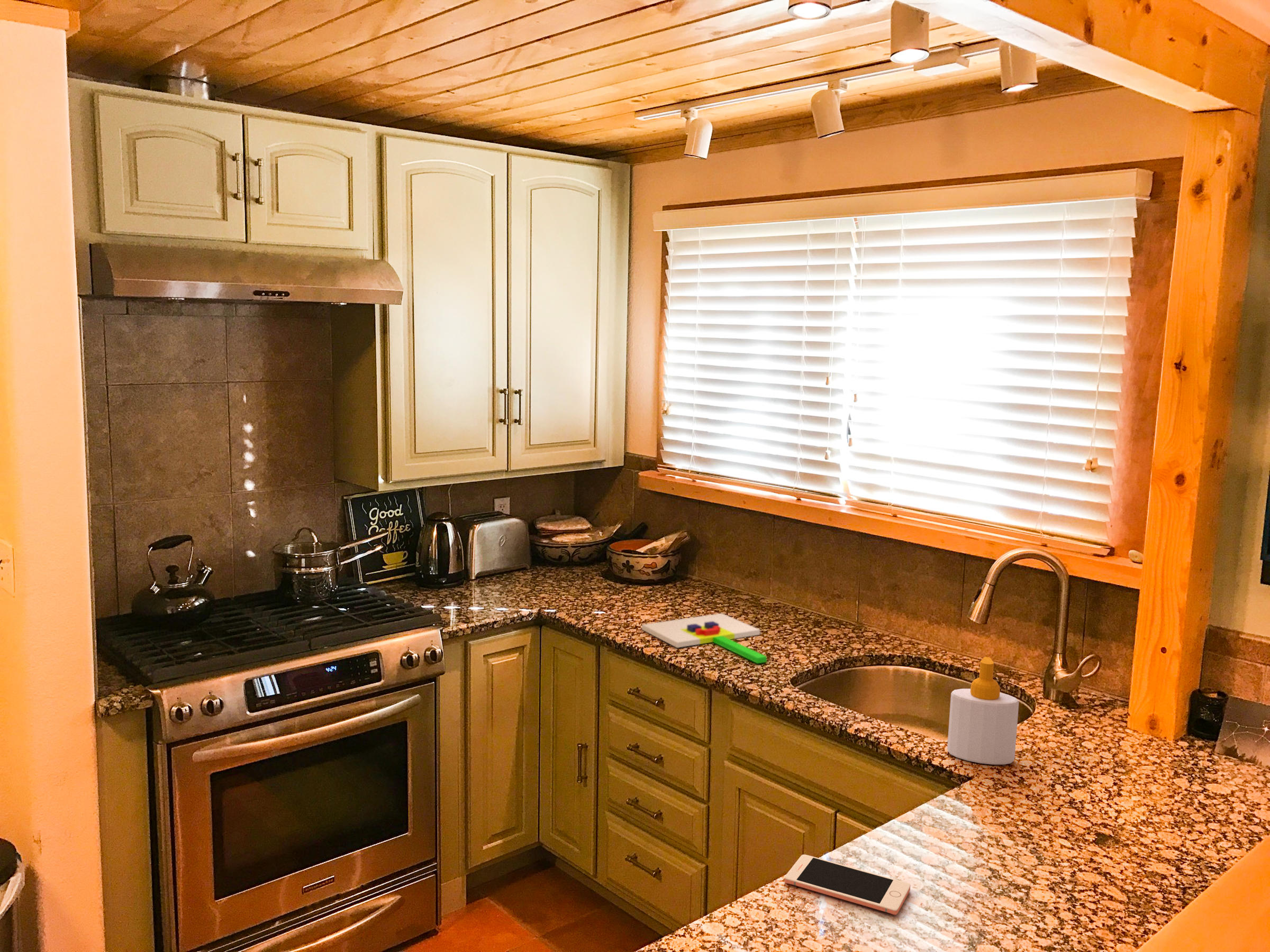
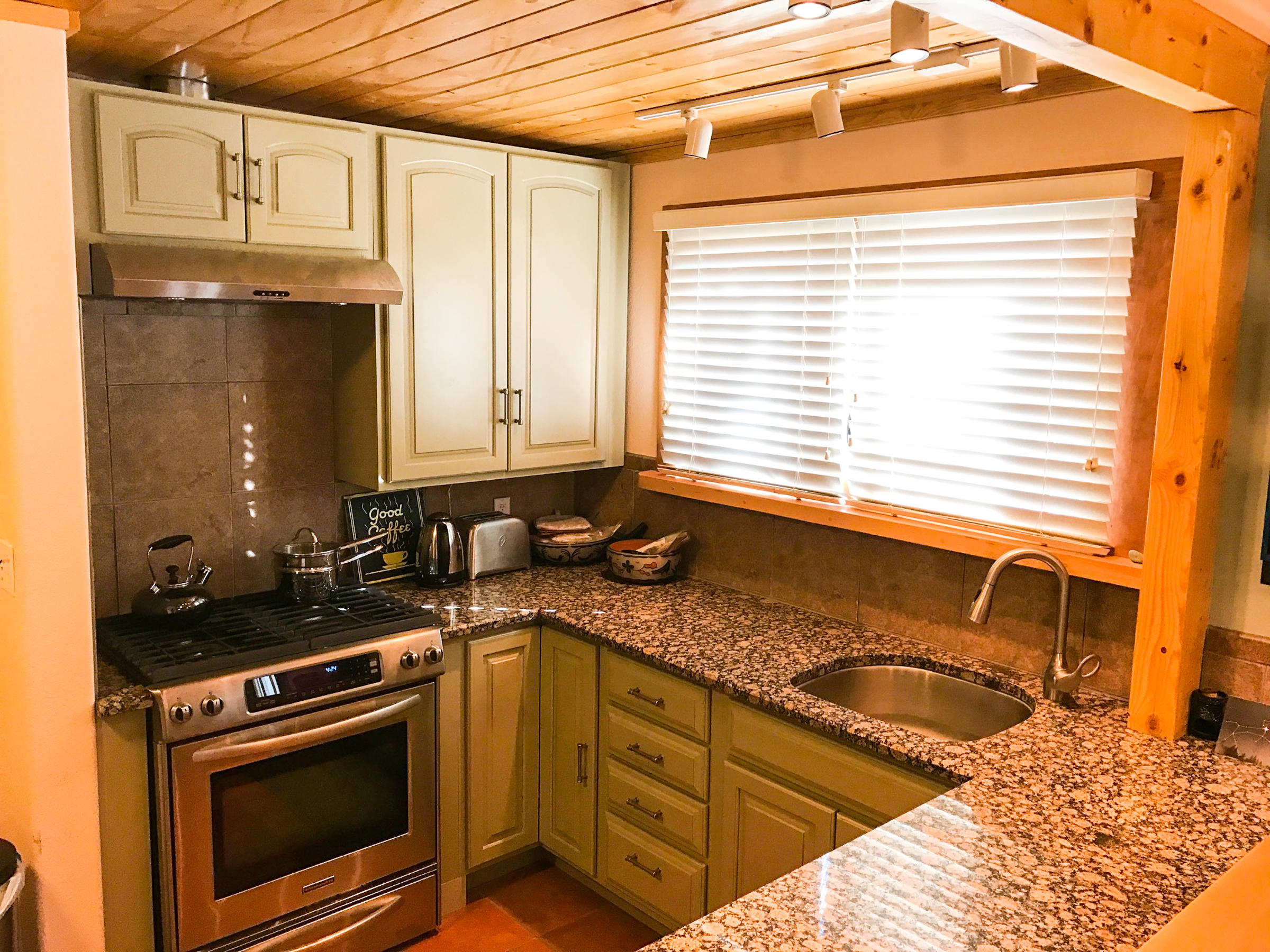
- chopping board (721, 636)
- cell phone (847, 883)
- soap bottle (984, 709)
